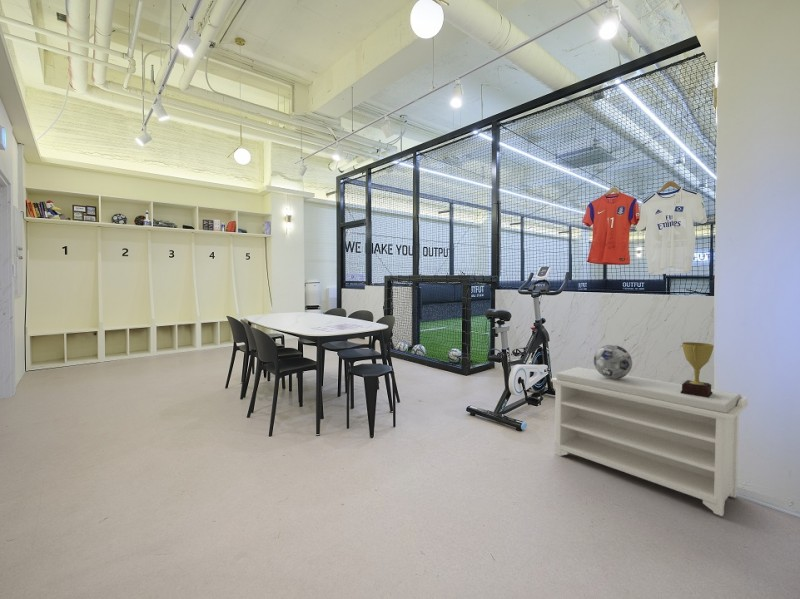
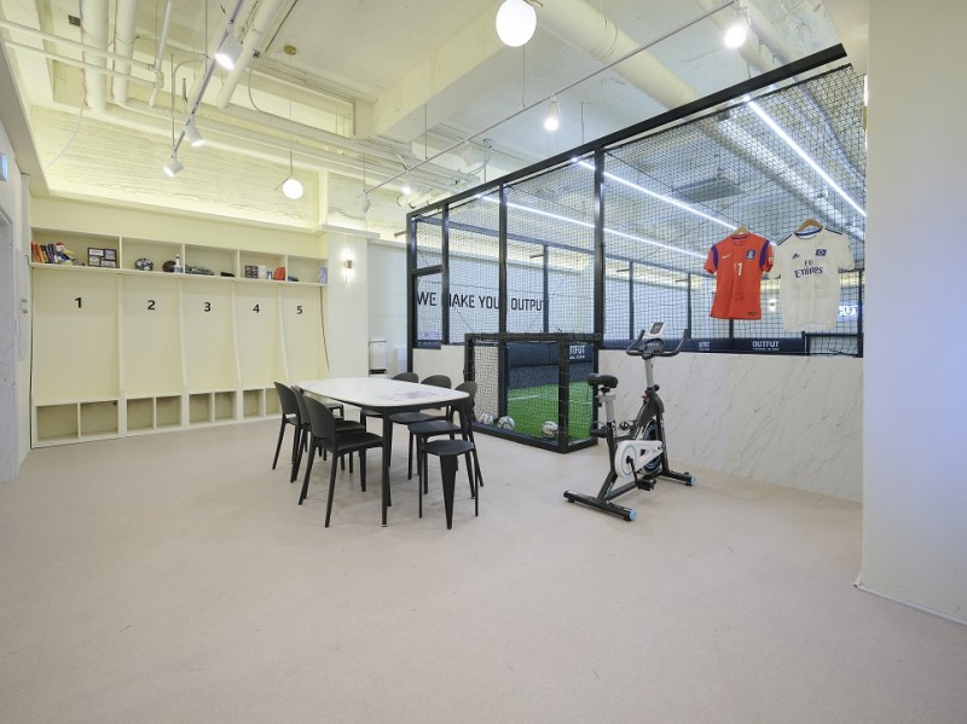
- soccer ball (612, 361)
- bench (637, 427)
- award (697, 368)
